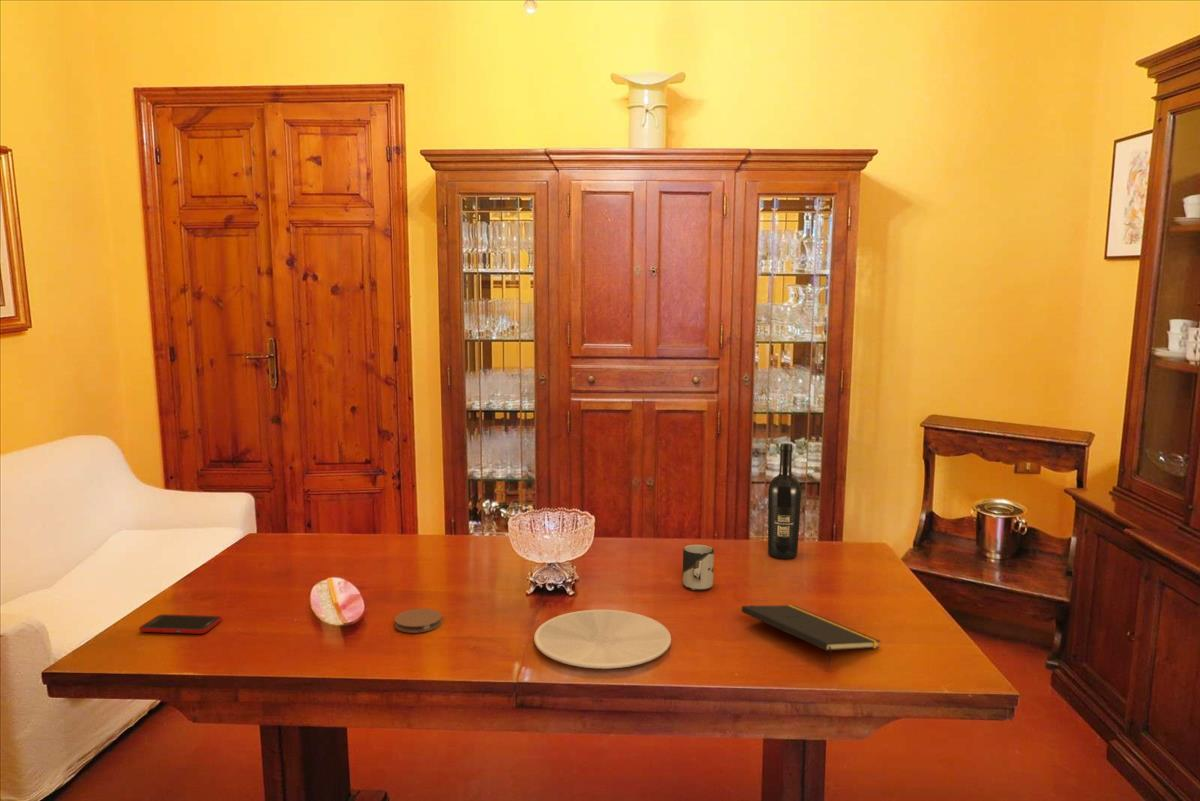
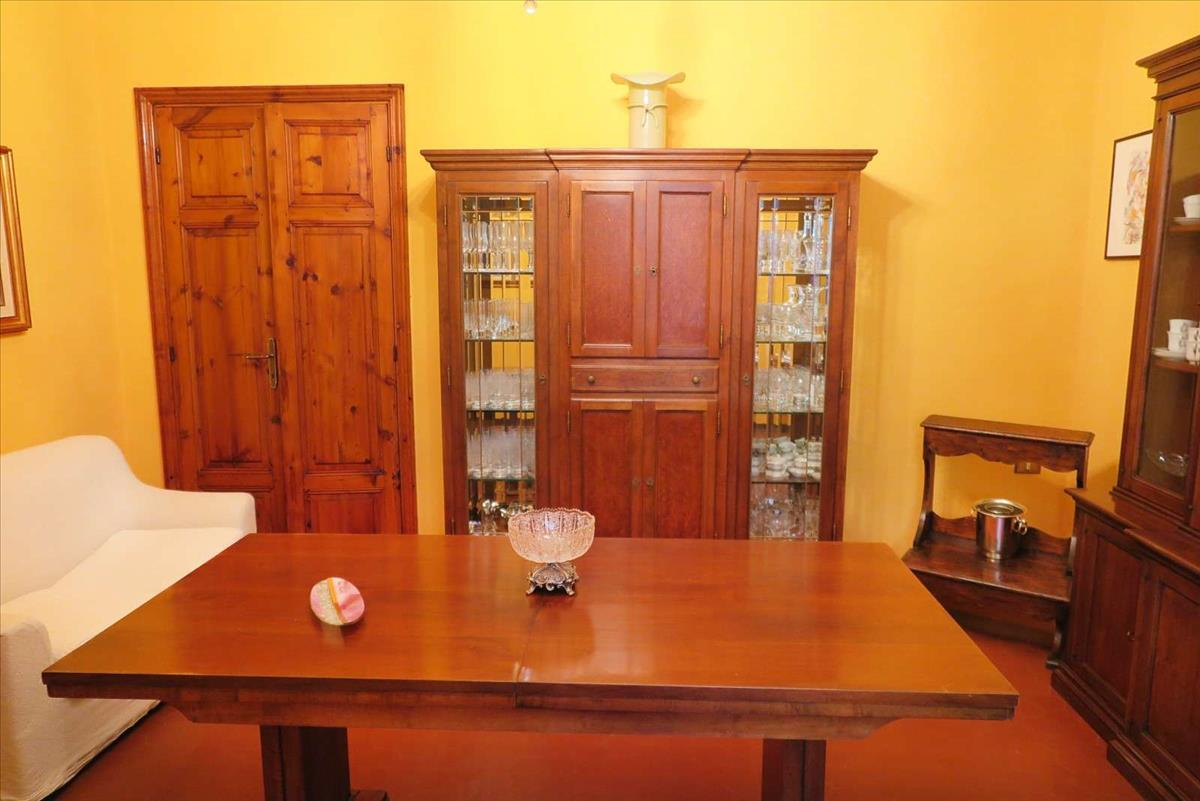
- cell phone (181, 624)
- plate (602, 638)
- notepad (808, 626)
- coaster (418, 620)
- wine bottle (784, 499)
- cup (697, 569)
